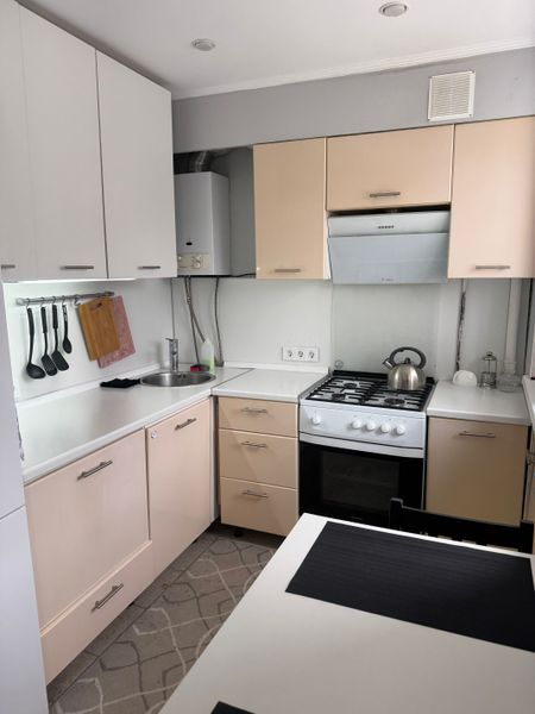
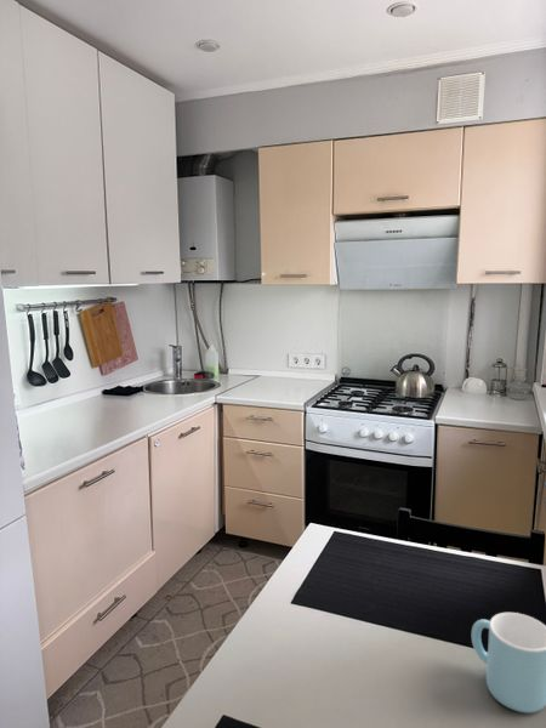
+ mug (507, 654)
